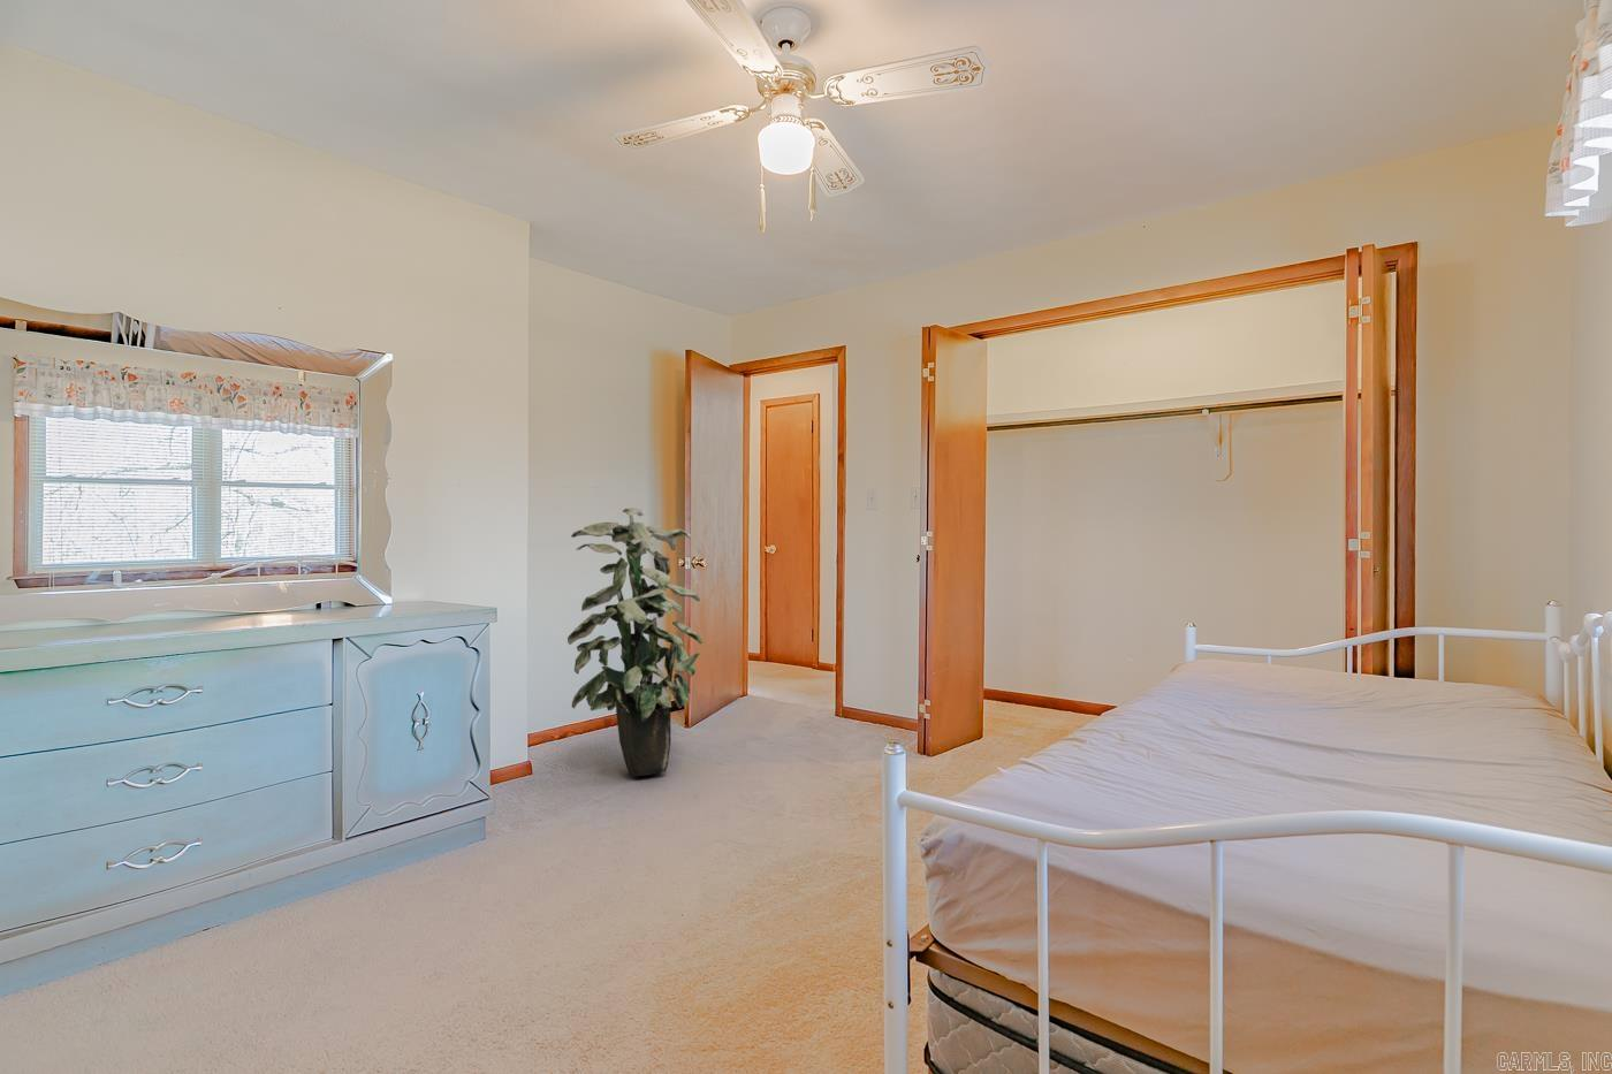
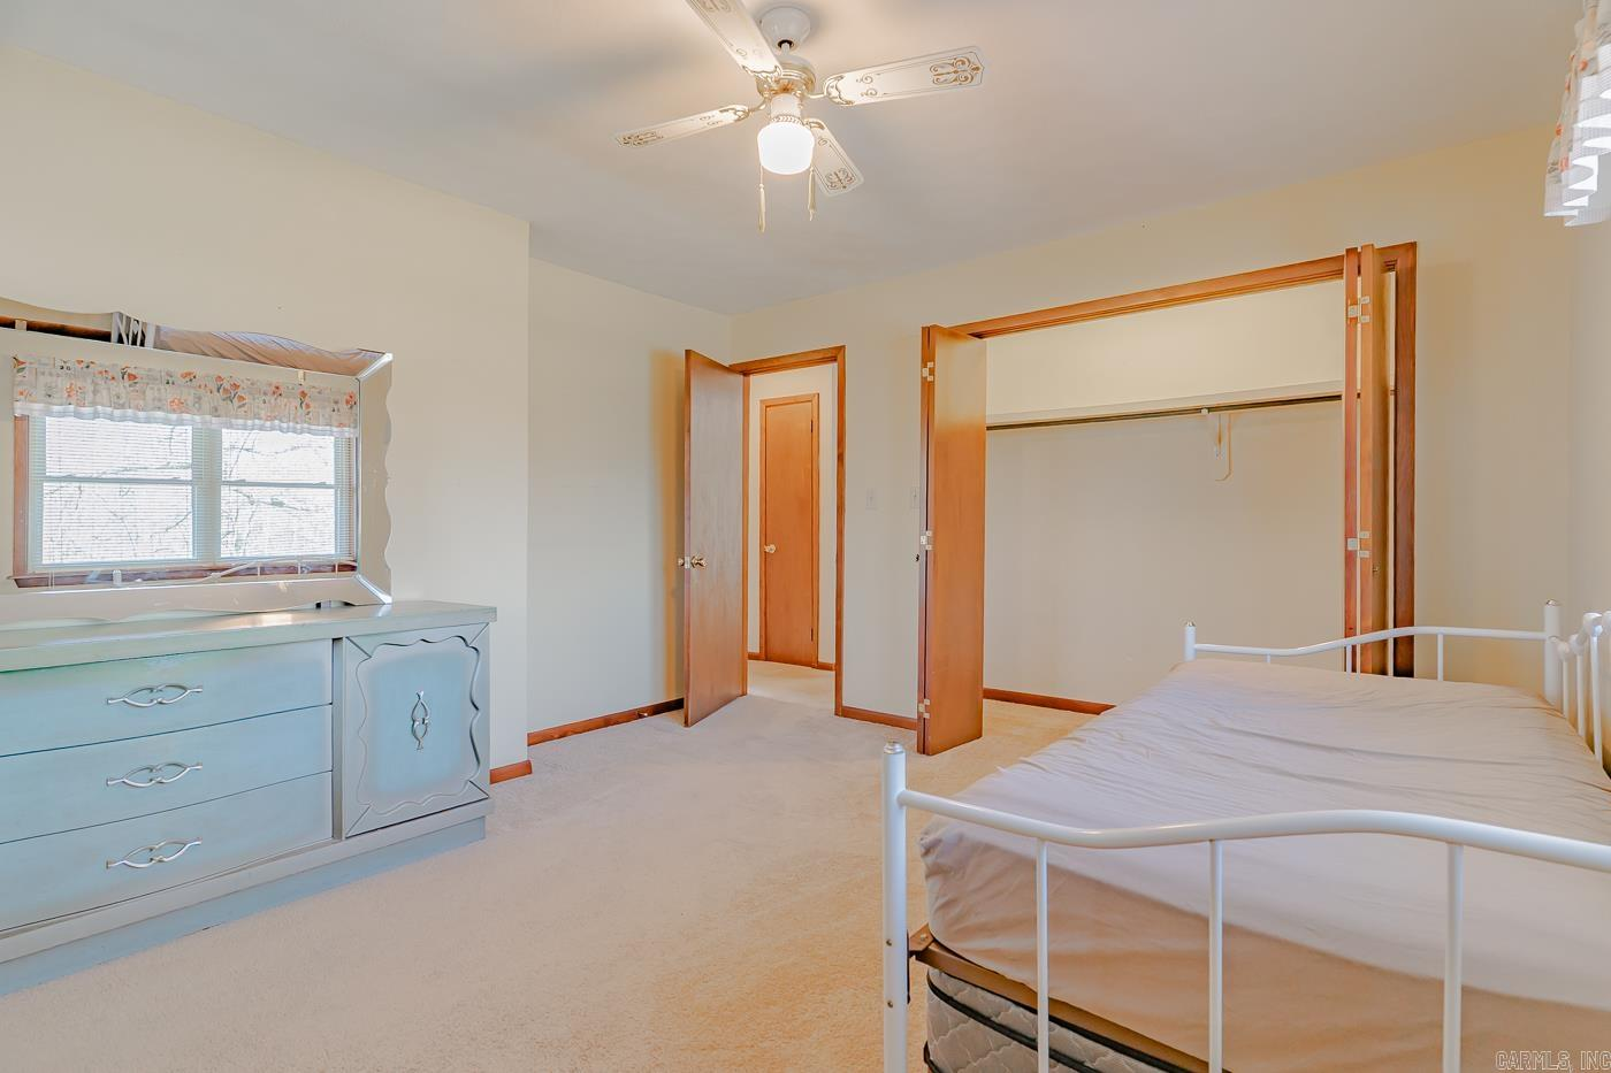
- indoor plant (634, 640)
